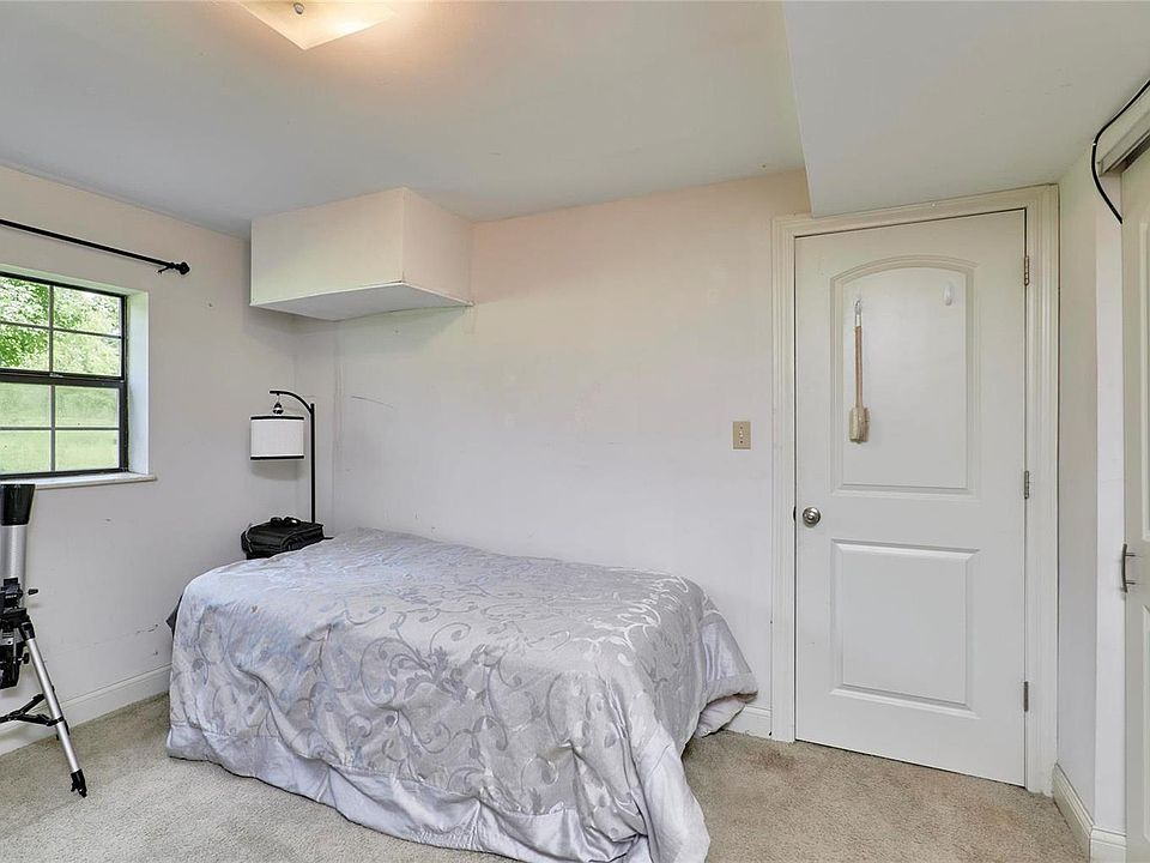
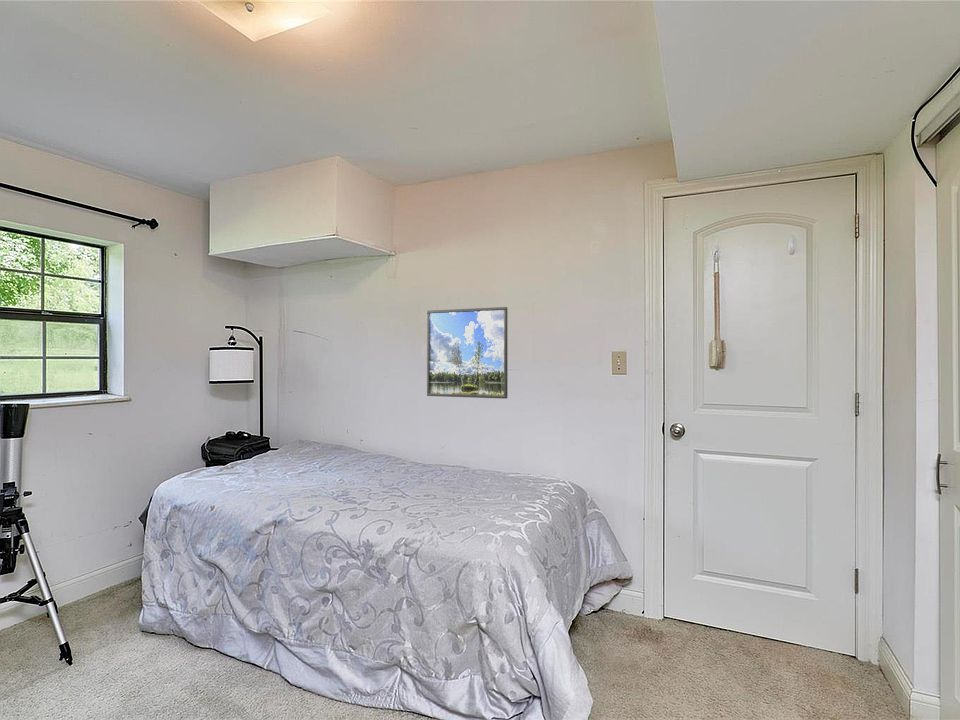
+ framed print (465, 353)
